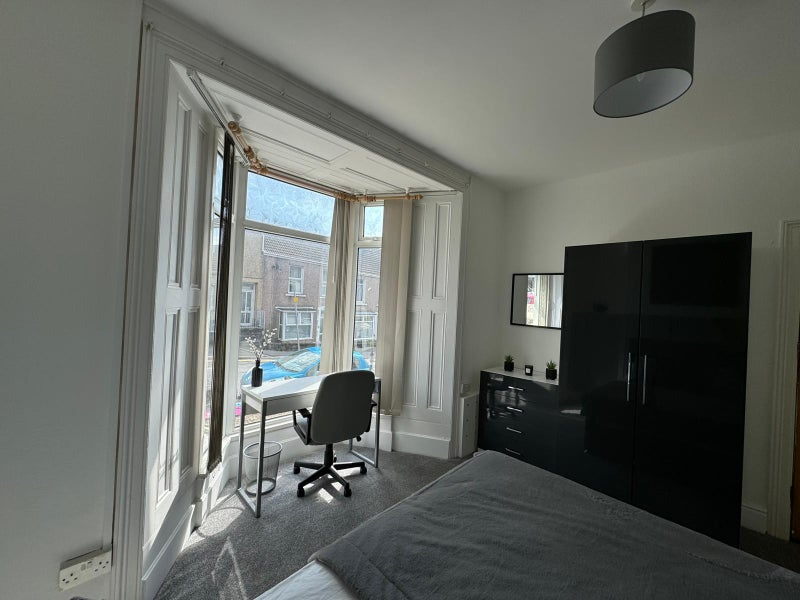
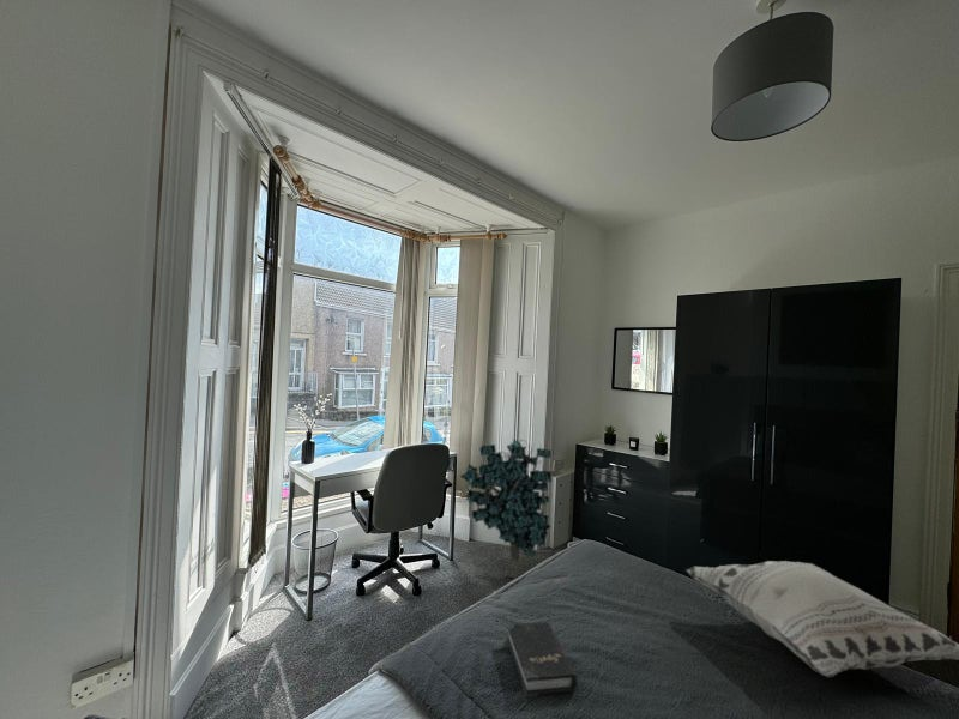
+ hardback book (538, 654)
+ decorative pillow (808, 606)
+ decorative plant (506, 507)
